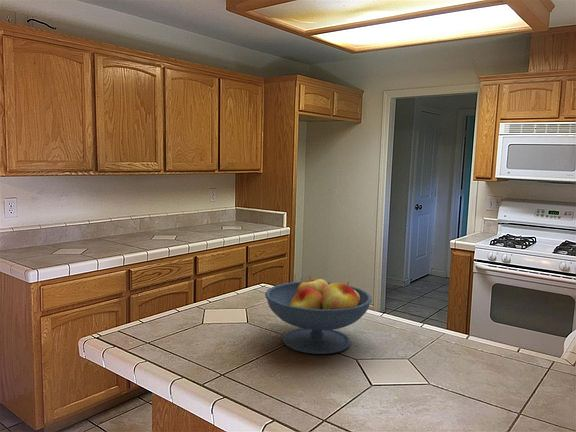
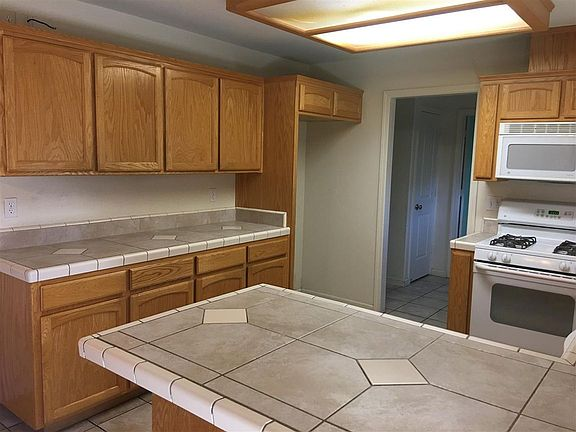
- fruit bowl (317, 309)
